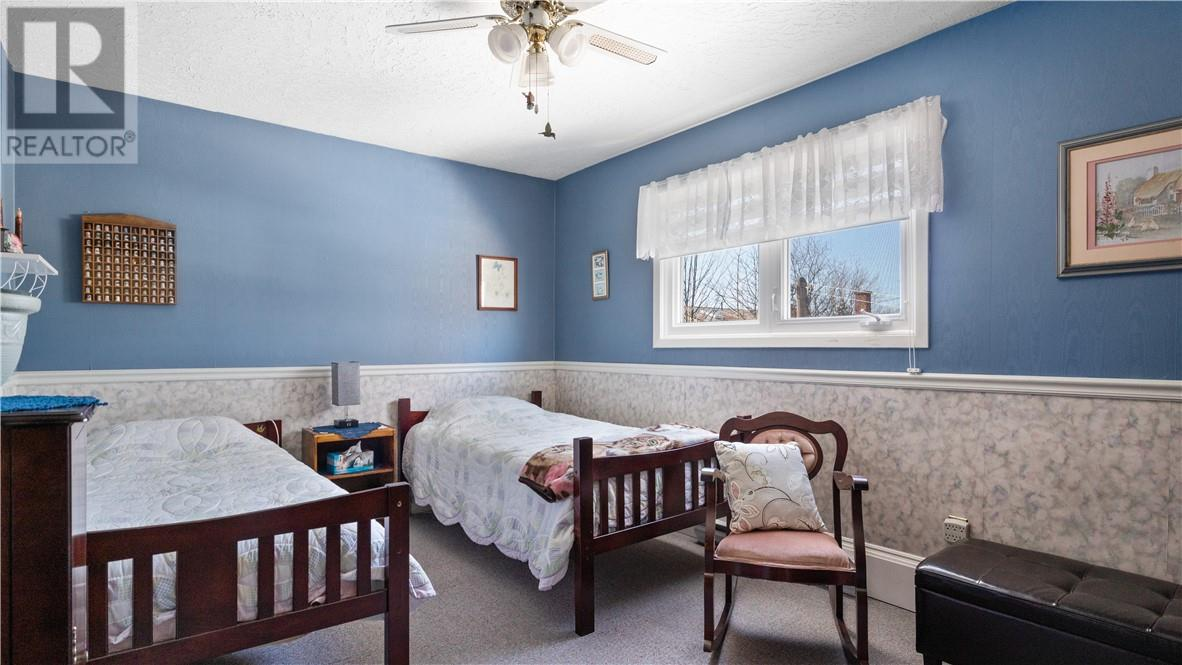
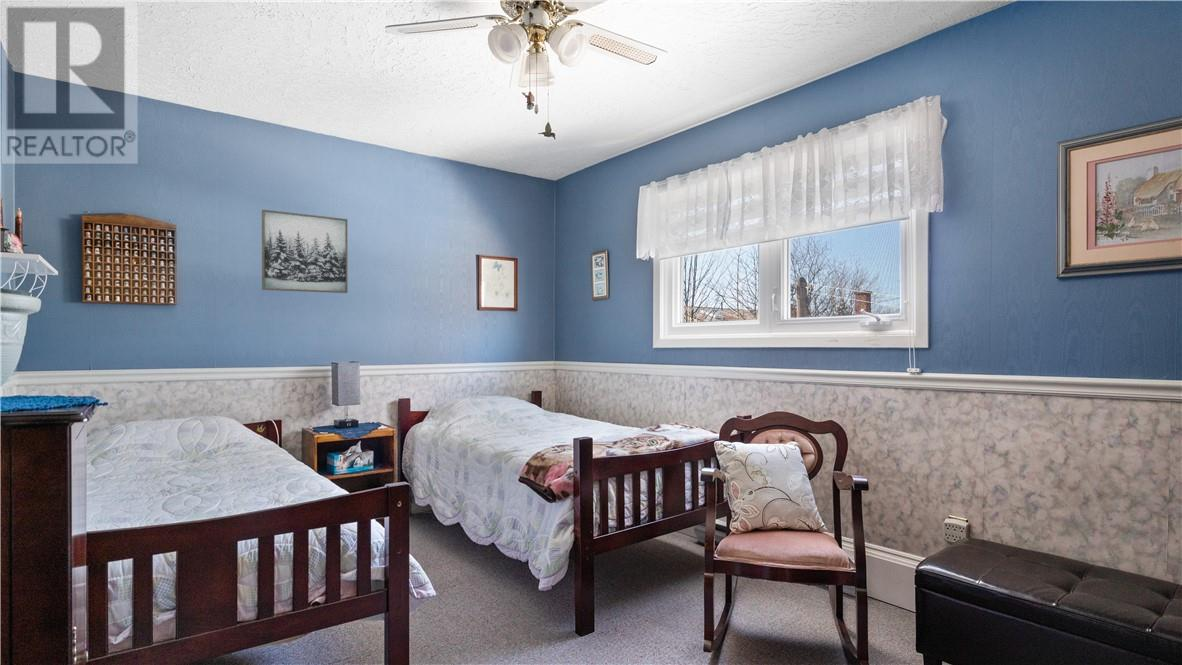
+ wall art (306, 253)
